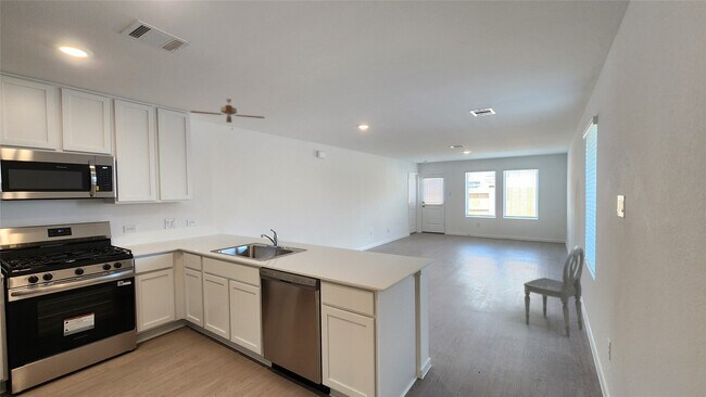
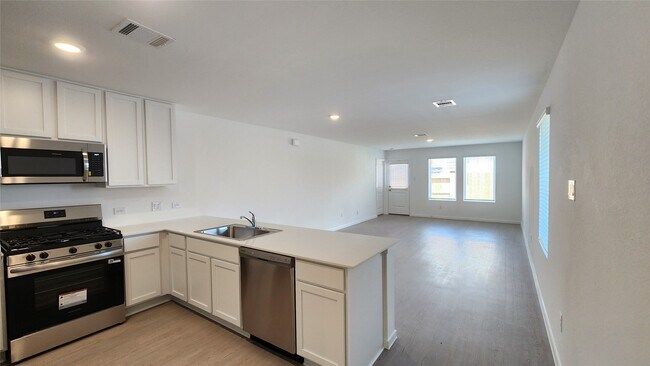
- ceiling fan (228, 114)
- dining chair (554, 284)
